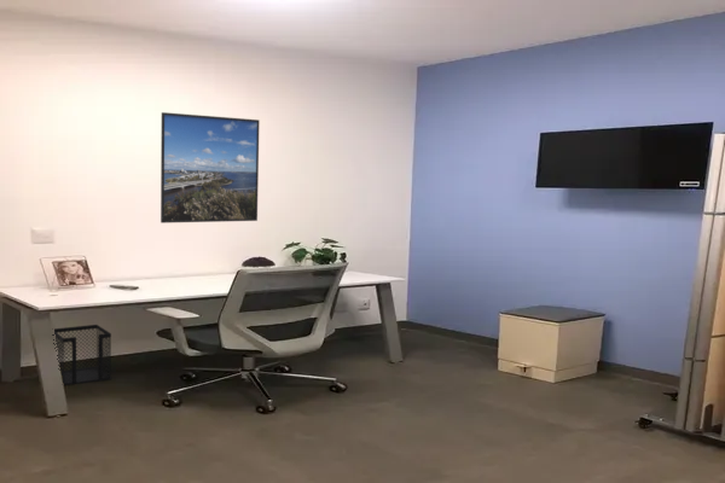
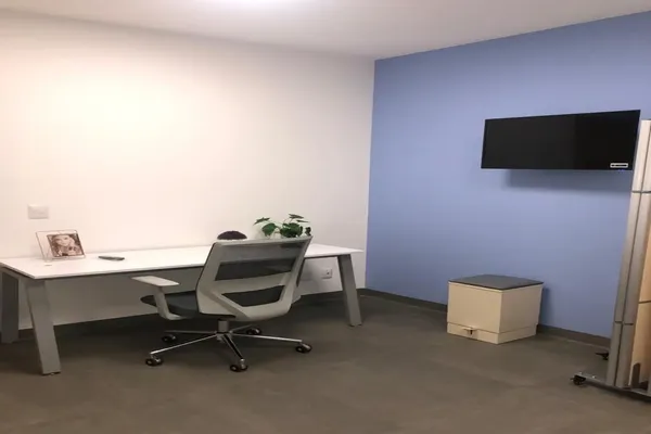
- wastebasket (81, 354)
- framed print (211, 169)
